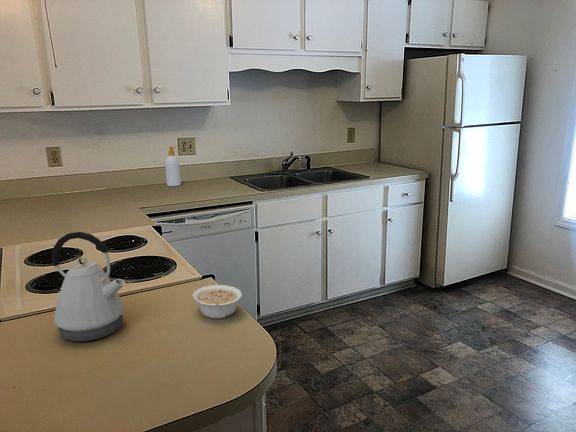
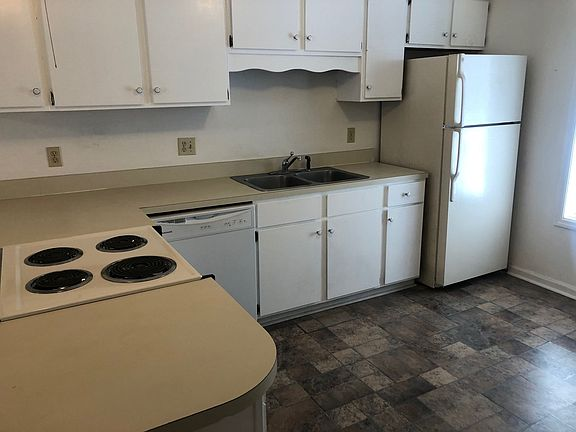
- soap bottle (172, 166)
- kettle (87, 282)
- legume (218, 301)
